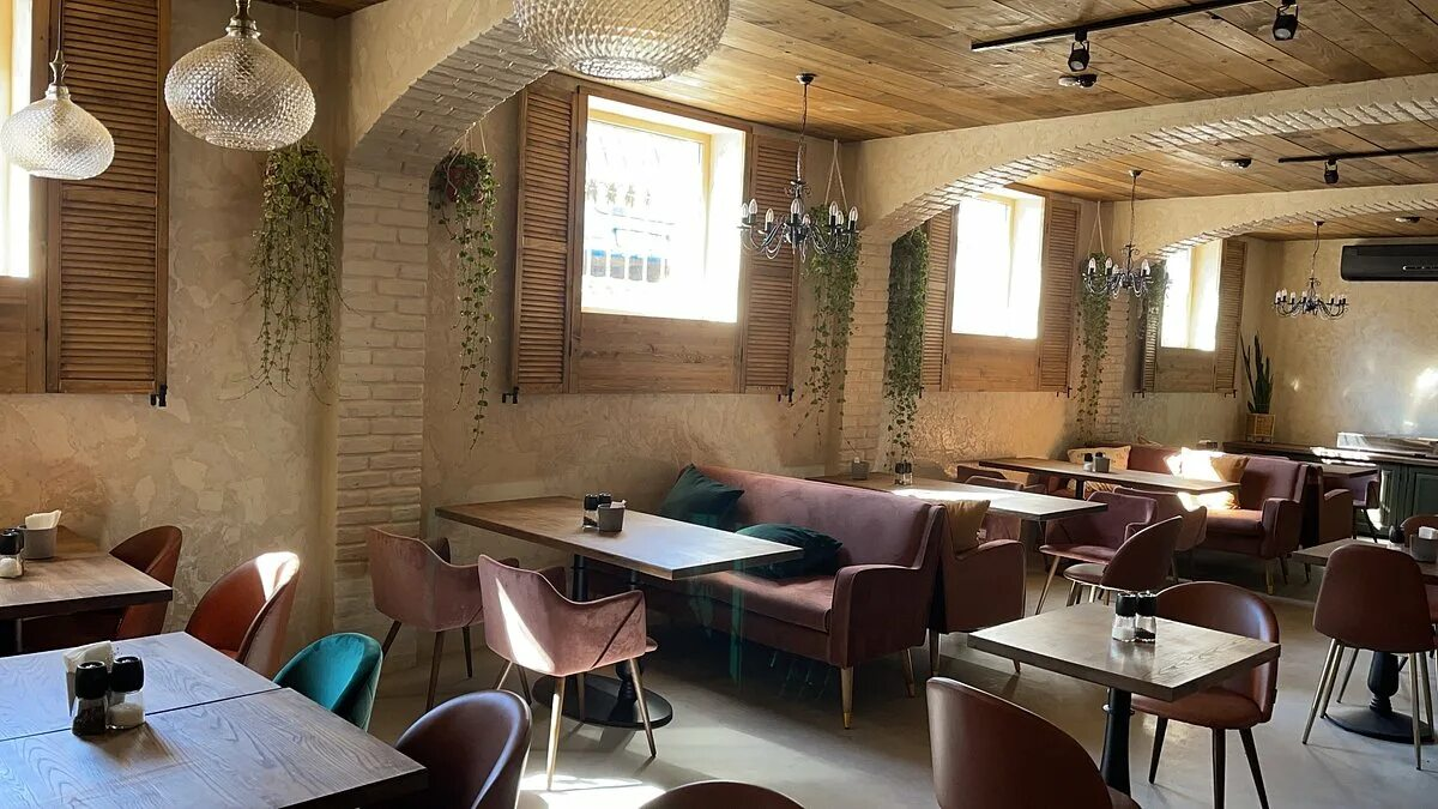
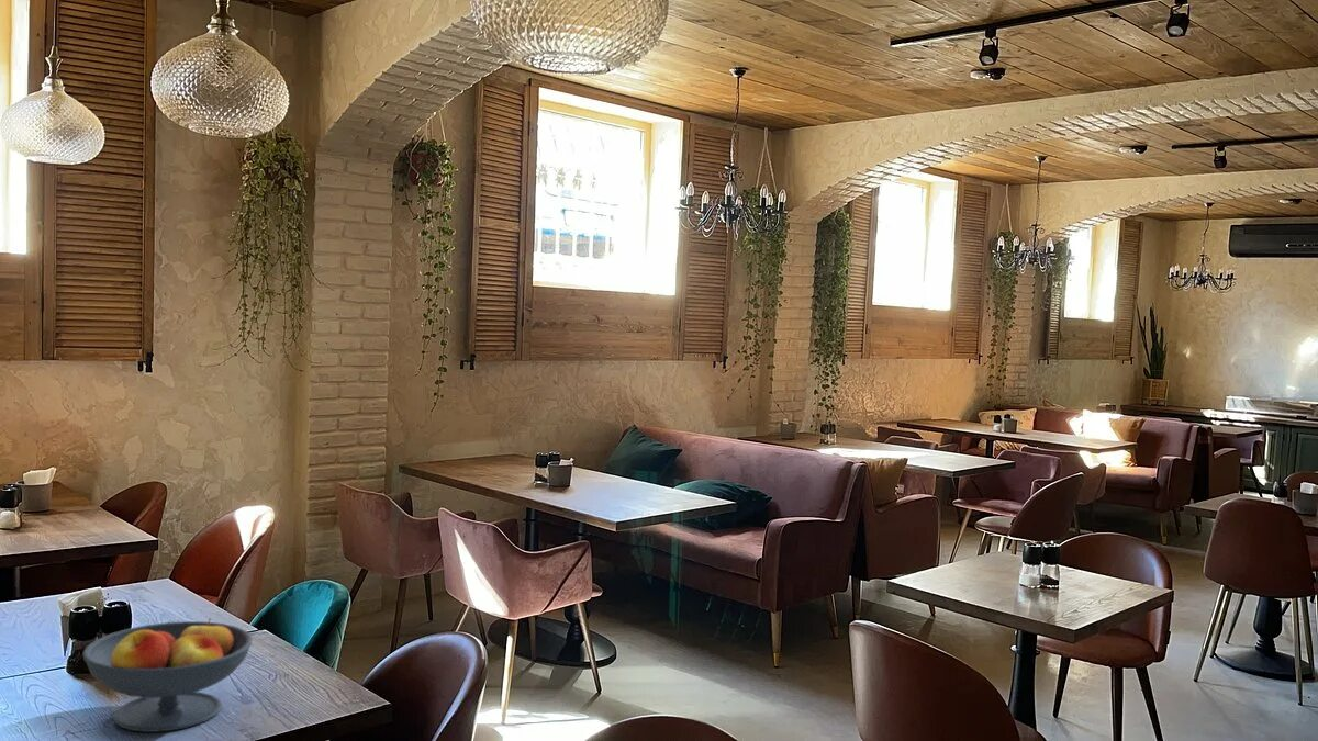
+ fruit bowl (169, 665)
